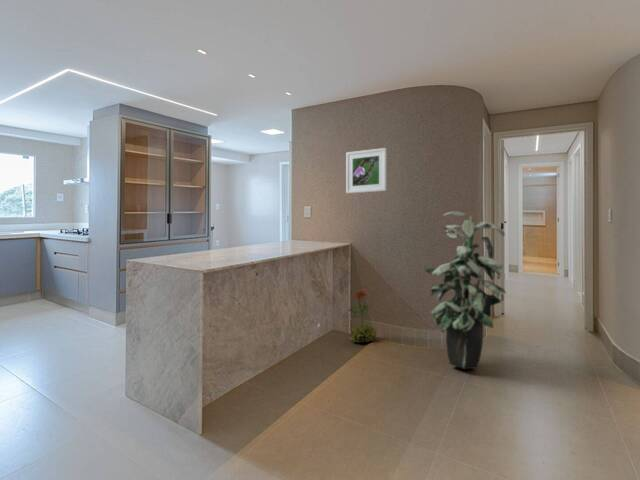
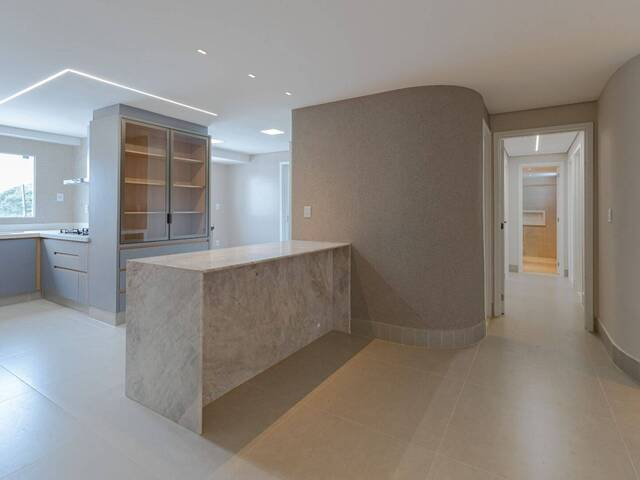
- indoor plant (462, 289)
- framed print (365, 171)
- decorative plant (361, 314)
